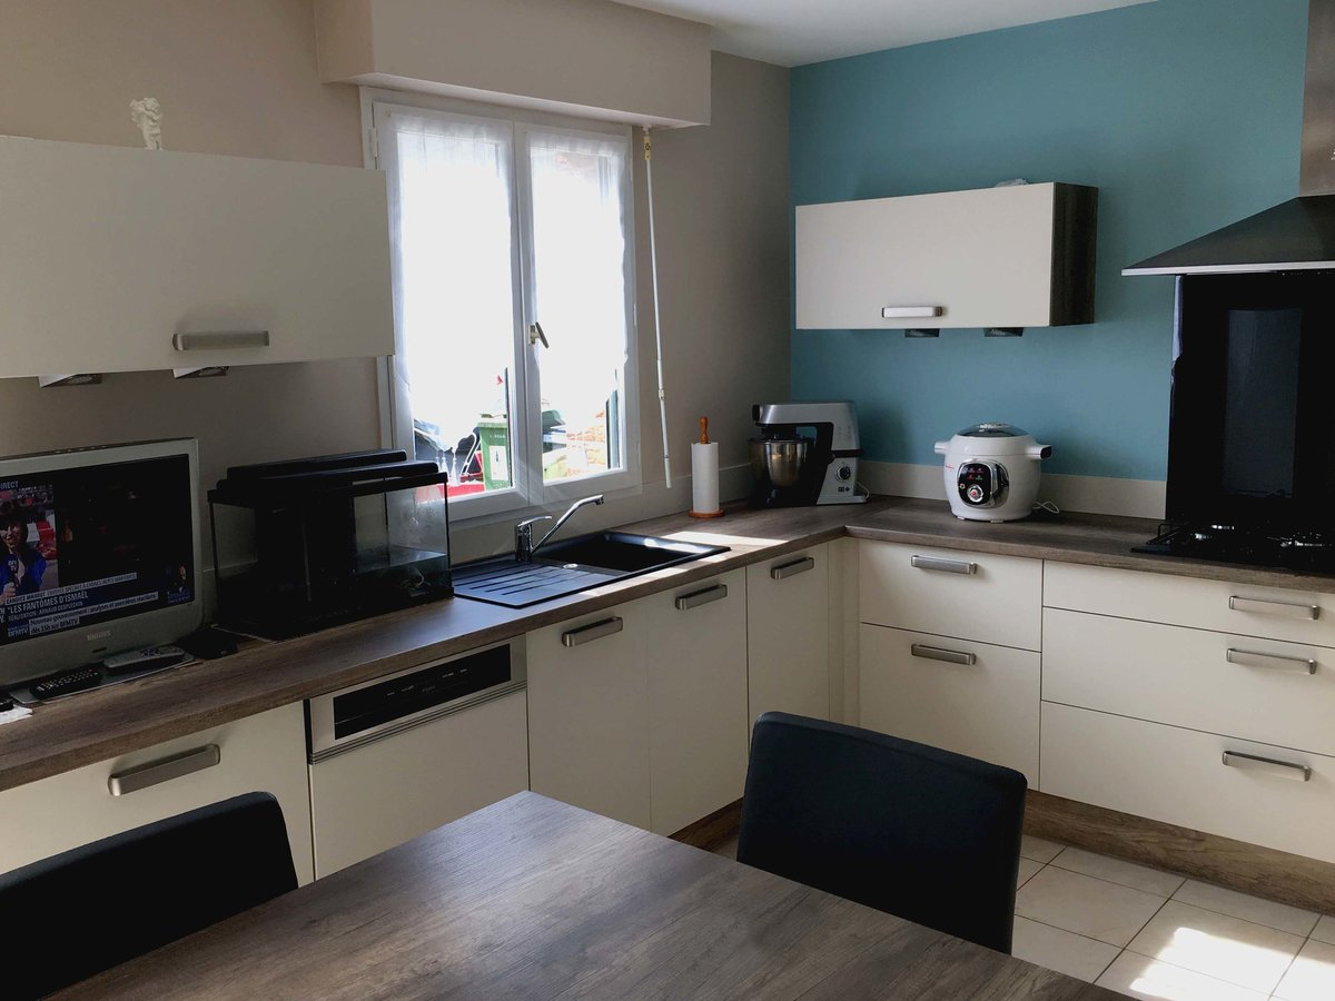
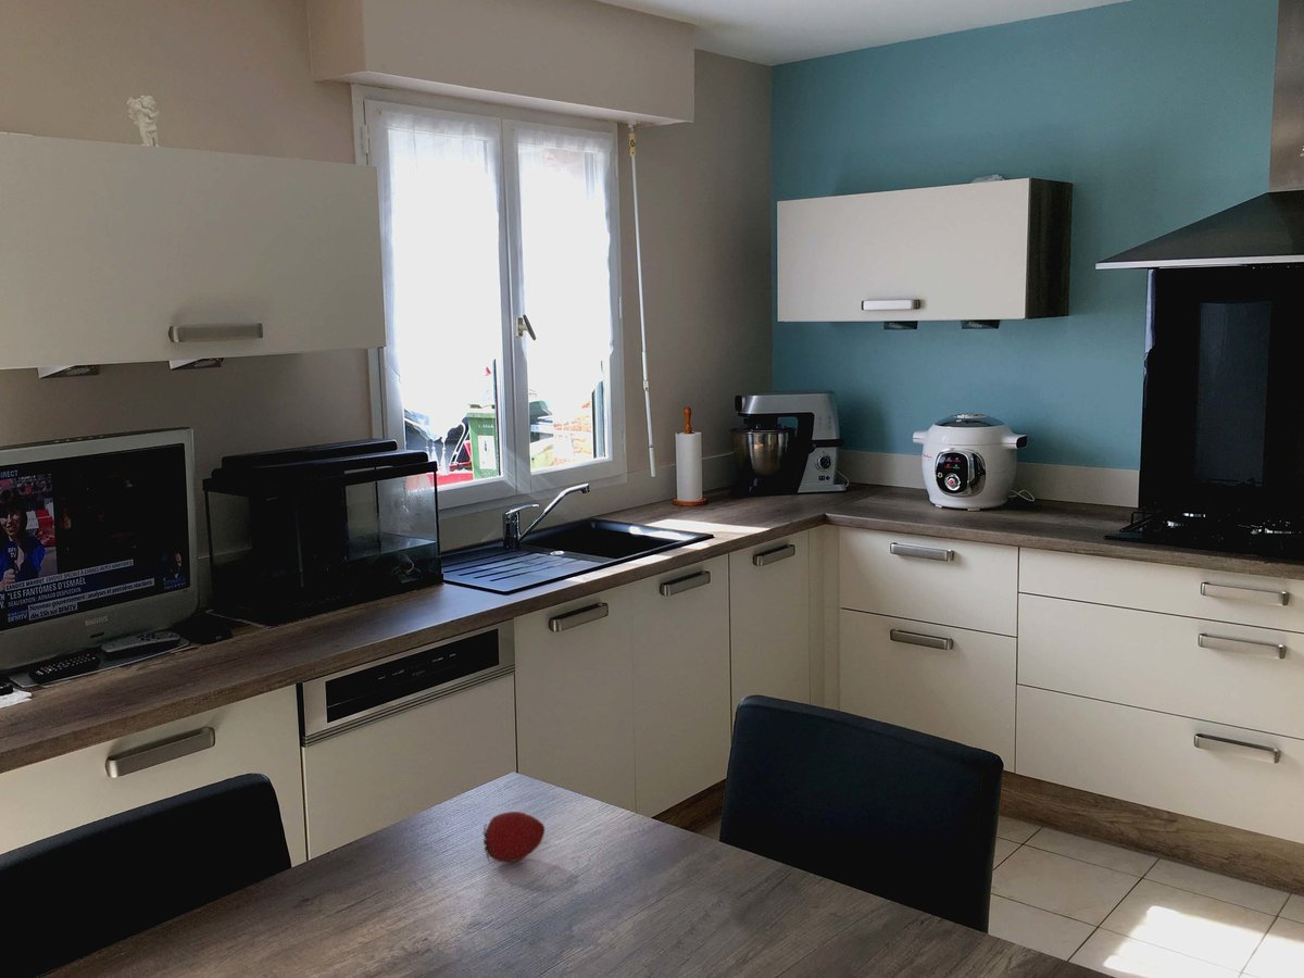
+ fruit (513, 837)
